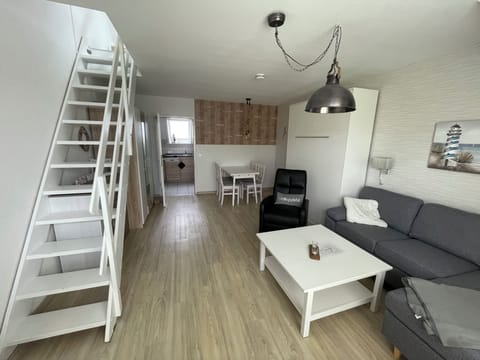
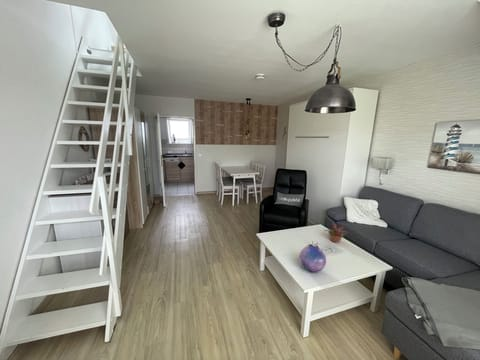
+ potted plant (335, 231)
+ decorative ball (312, 258)
